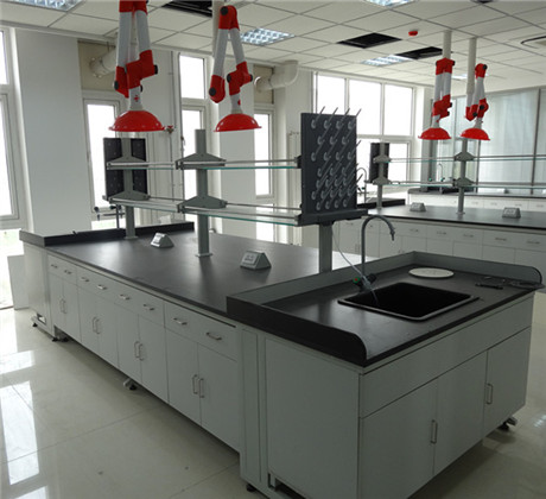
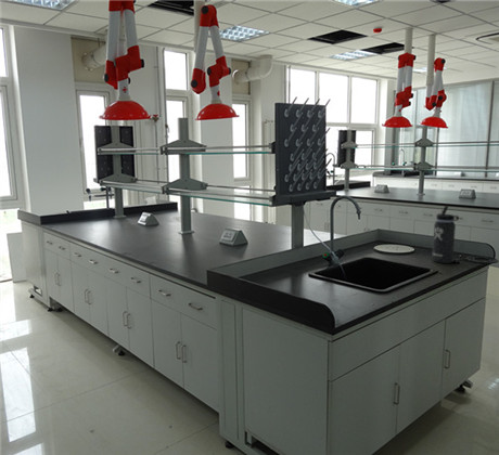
+ thermos bottle (446, 233)
